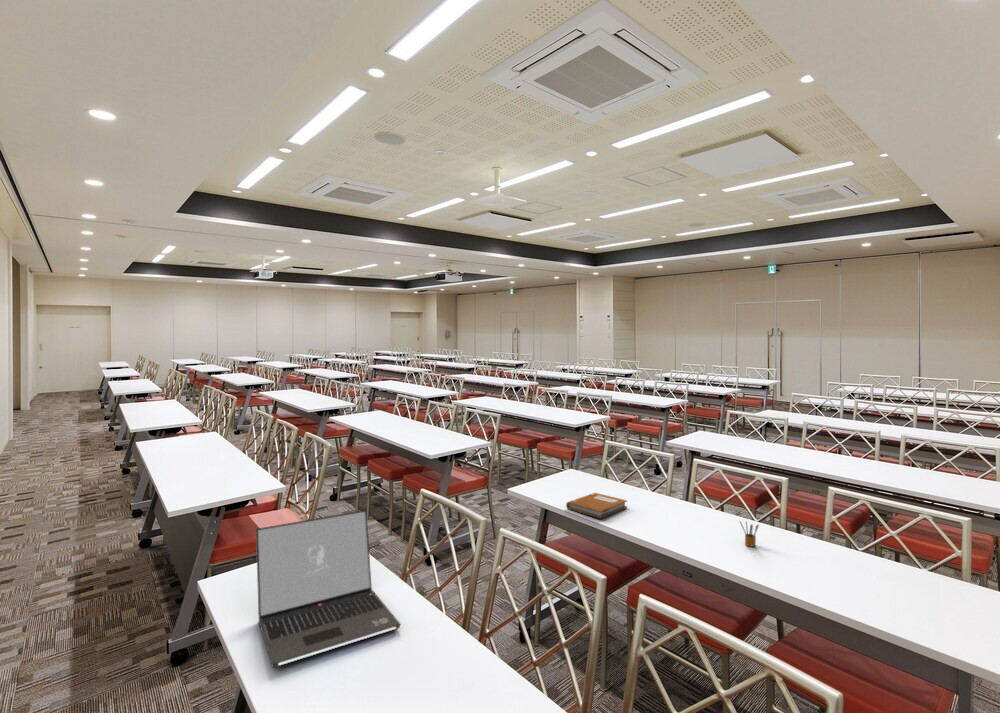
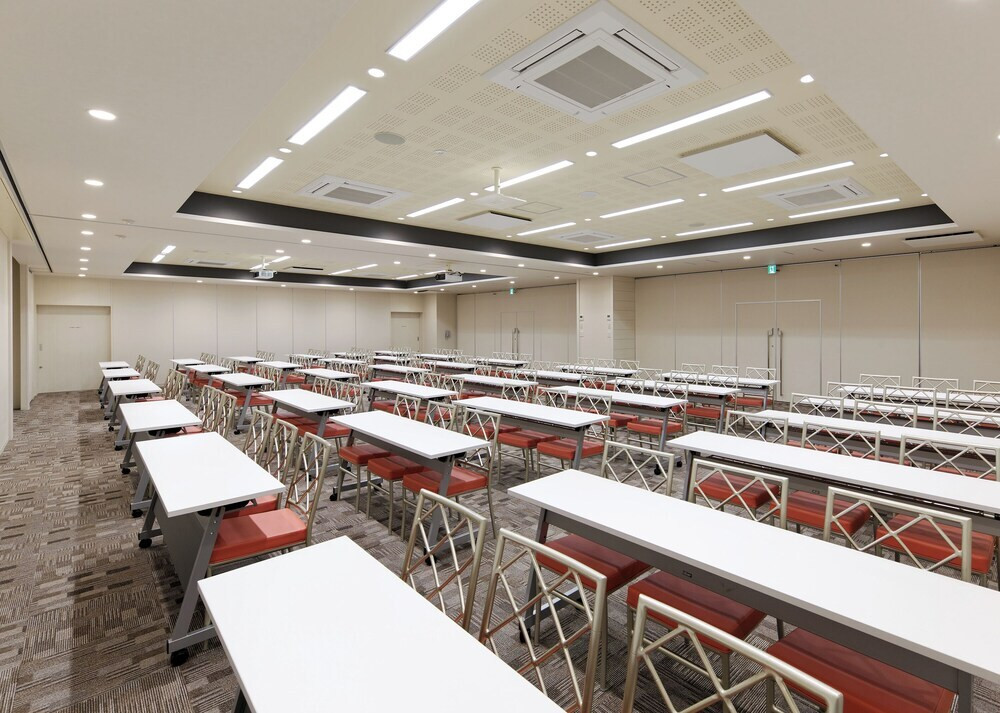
- pencil box (749, 533)
- notebook (597, 504)
- laptop (326, 577)
